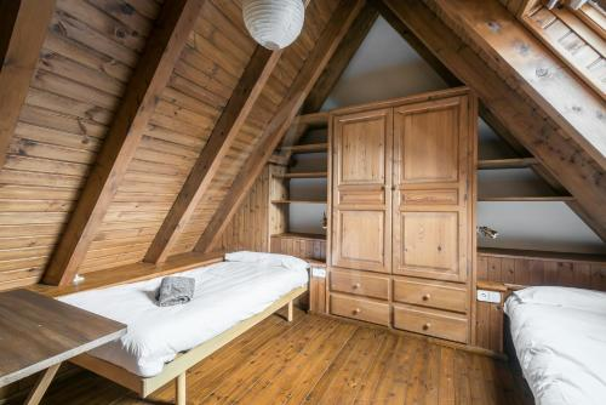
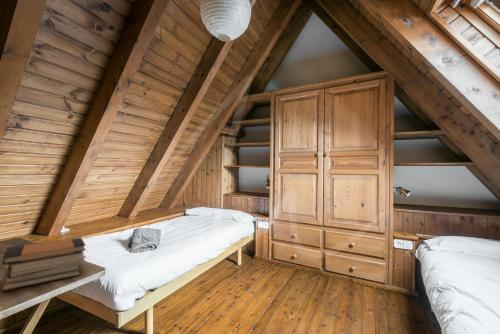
+ book stack (47, 261)
